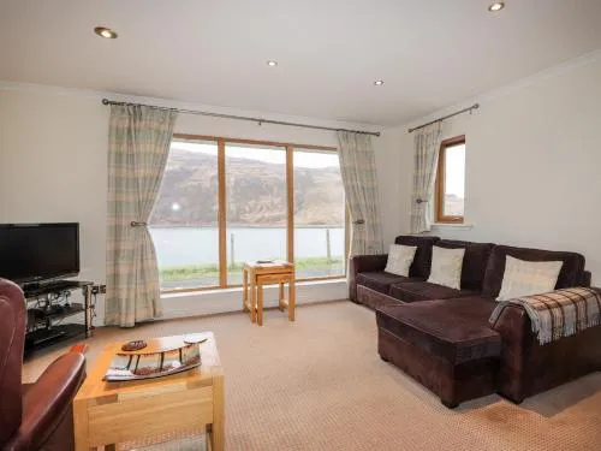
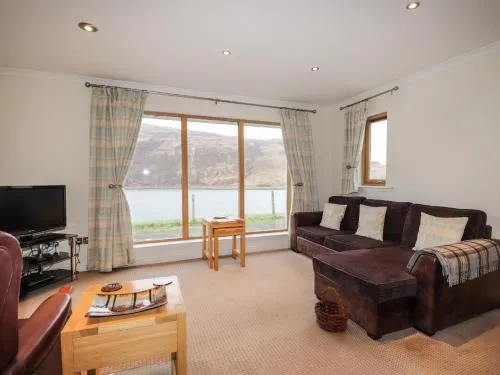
+ basket (331, 305)
